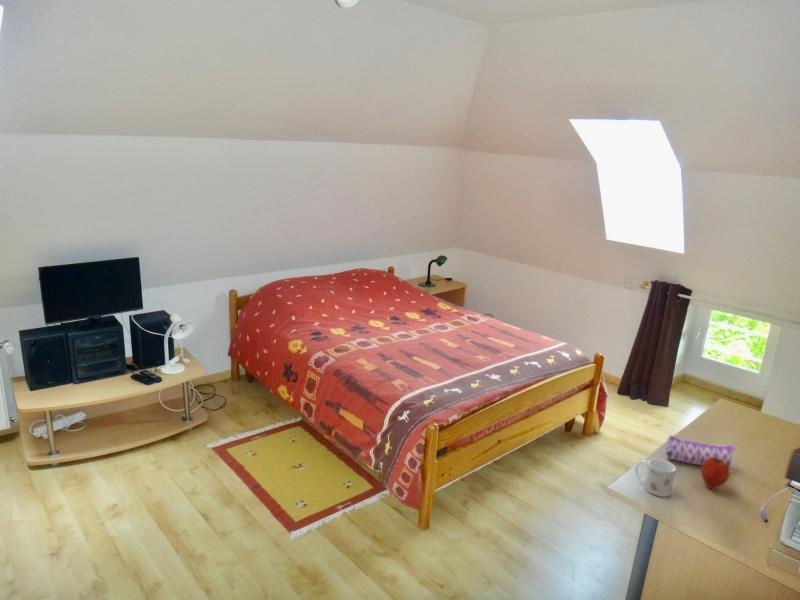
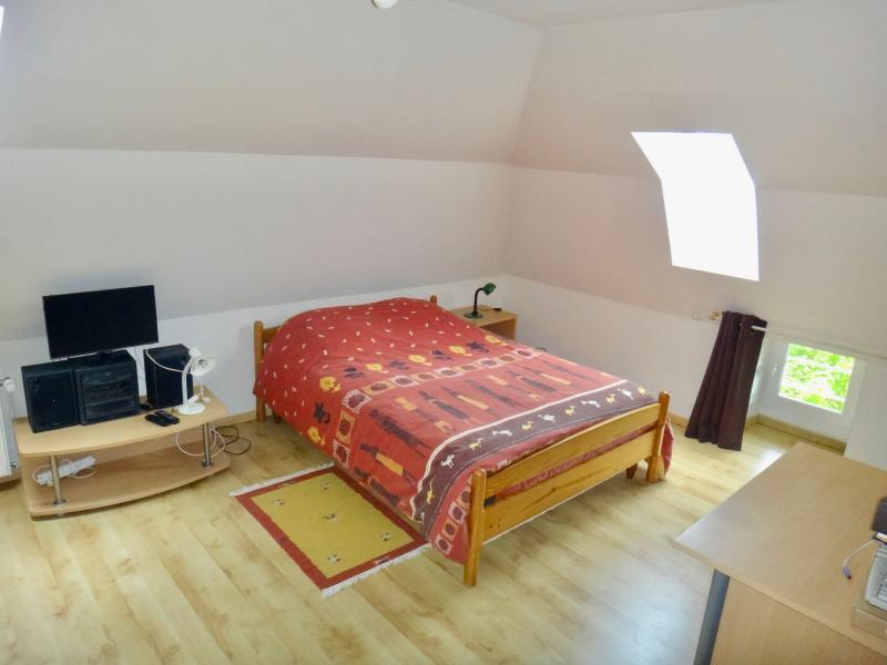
- mug (653, 475)
- pencil case (697, 450)
- apple (714, 473)
